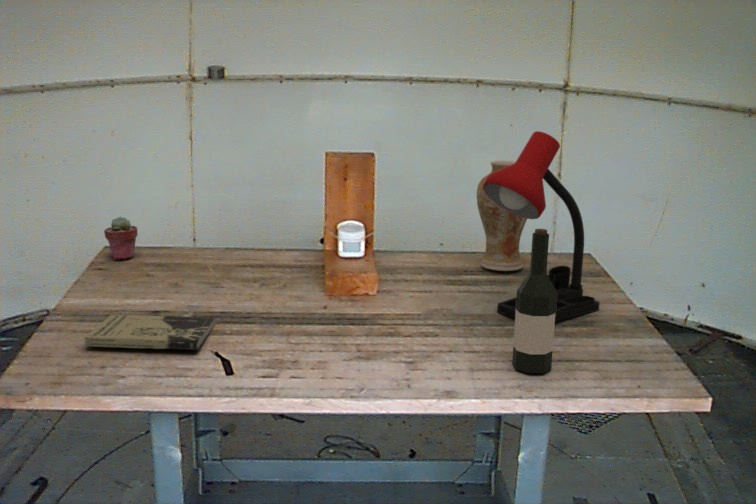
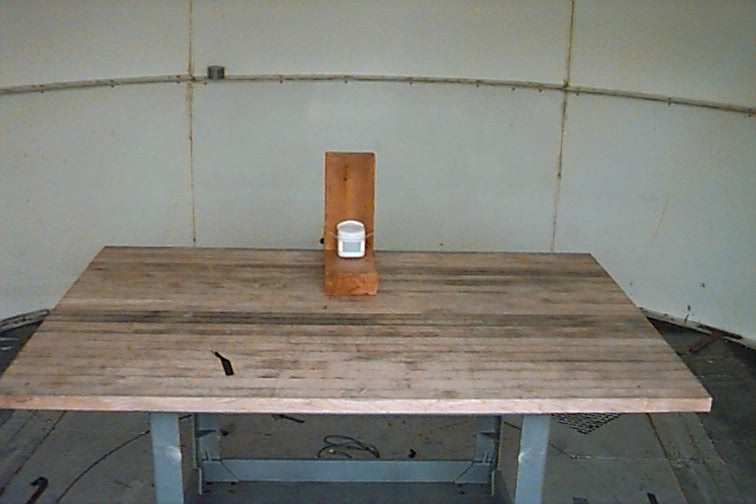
- desk lamp (538, 217)
- potted succulent (121, 236)
- book (152, 331)
- wine bottle (536, 299)
- vase (503, 215)
